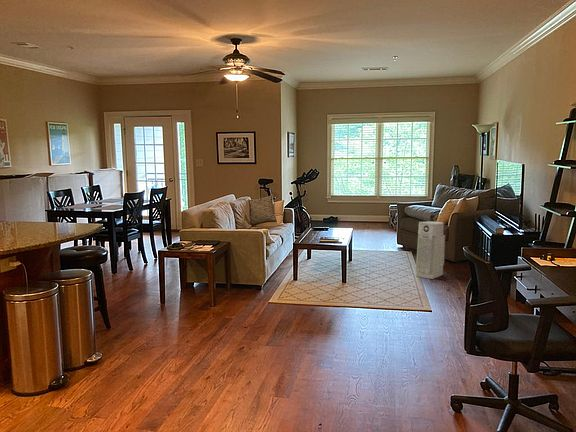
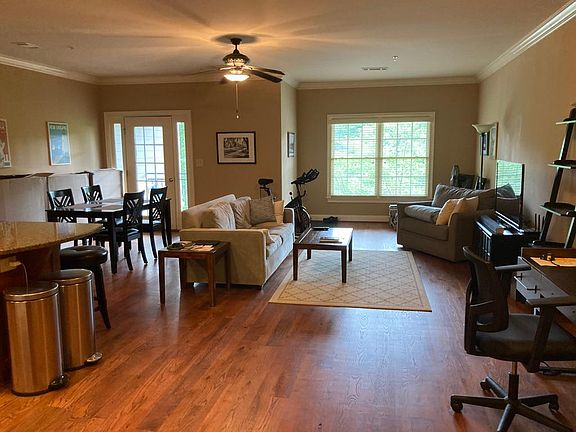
- air purifier (431, 248)
